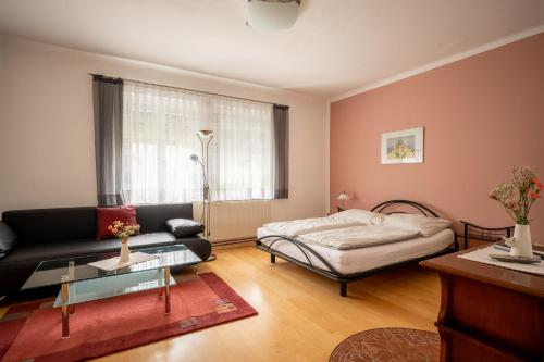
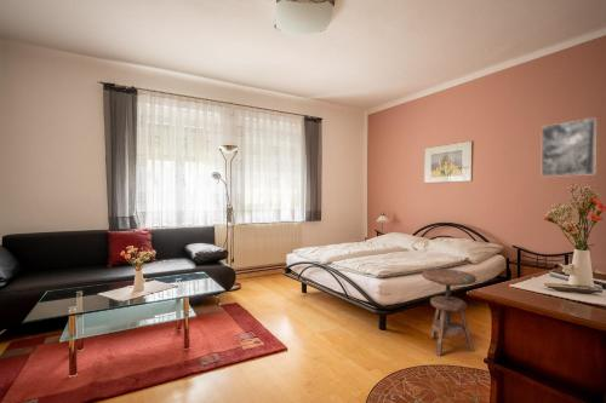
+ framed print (567, 149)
+ side table (447, 310)
